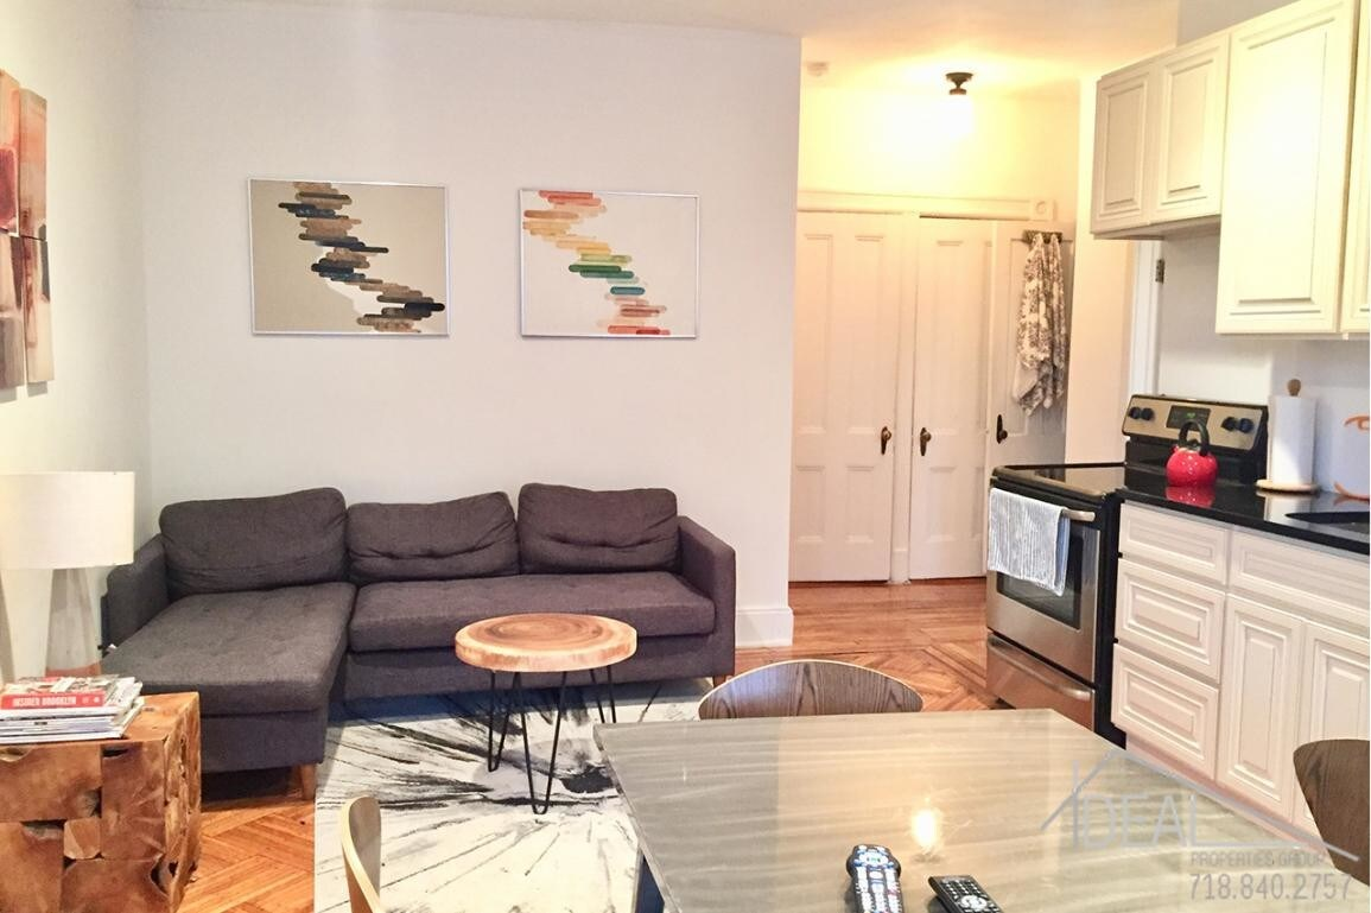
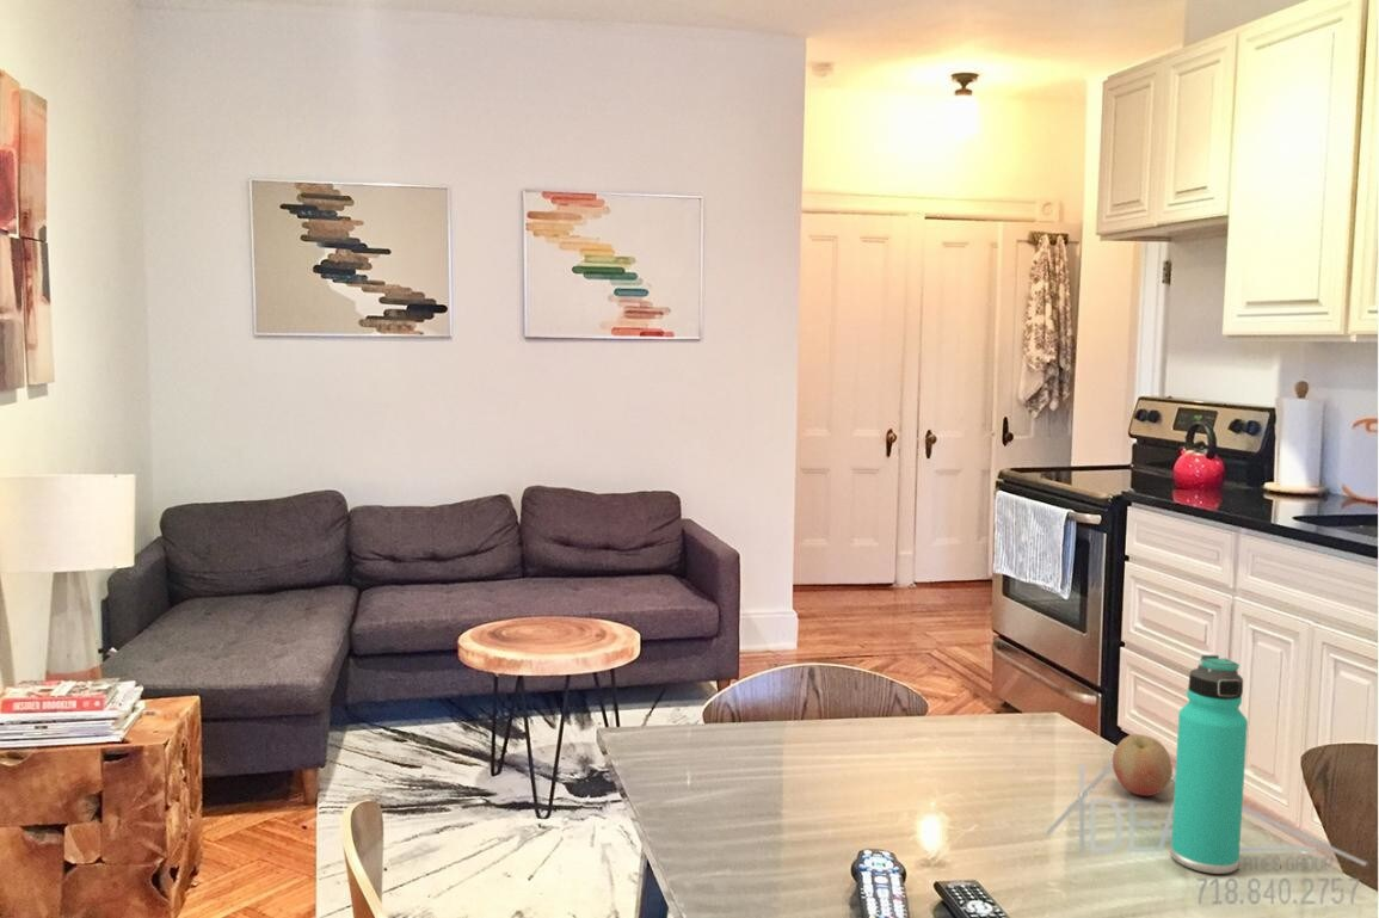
+ thermos bottle (1209, 759)
+ fruit (1141, 764)
